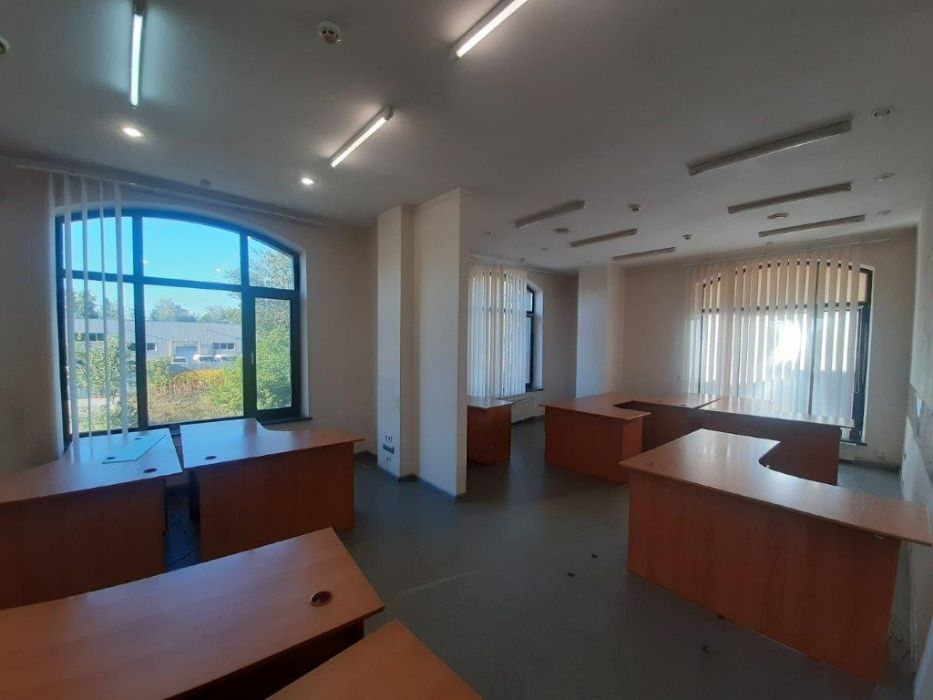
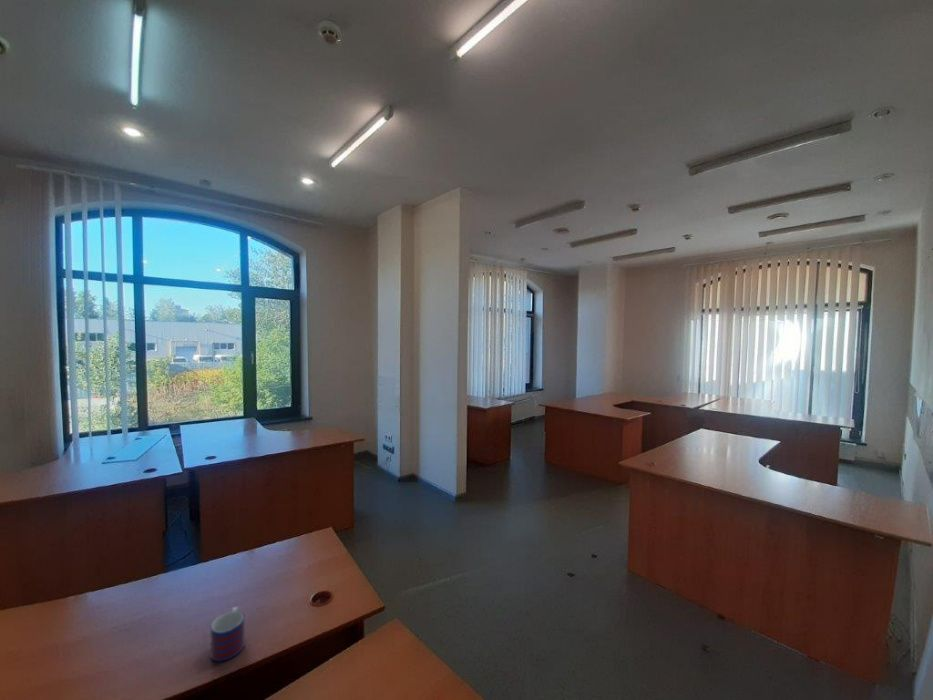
+ mug (230, 629)
